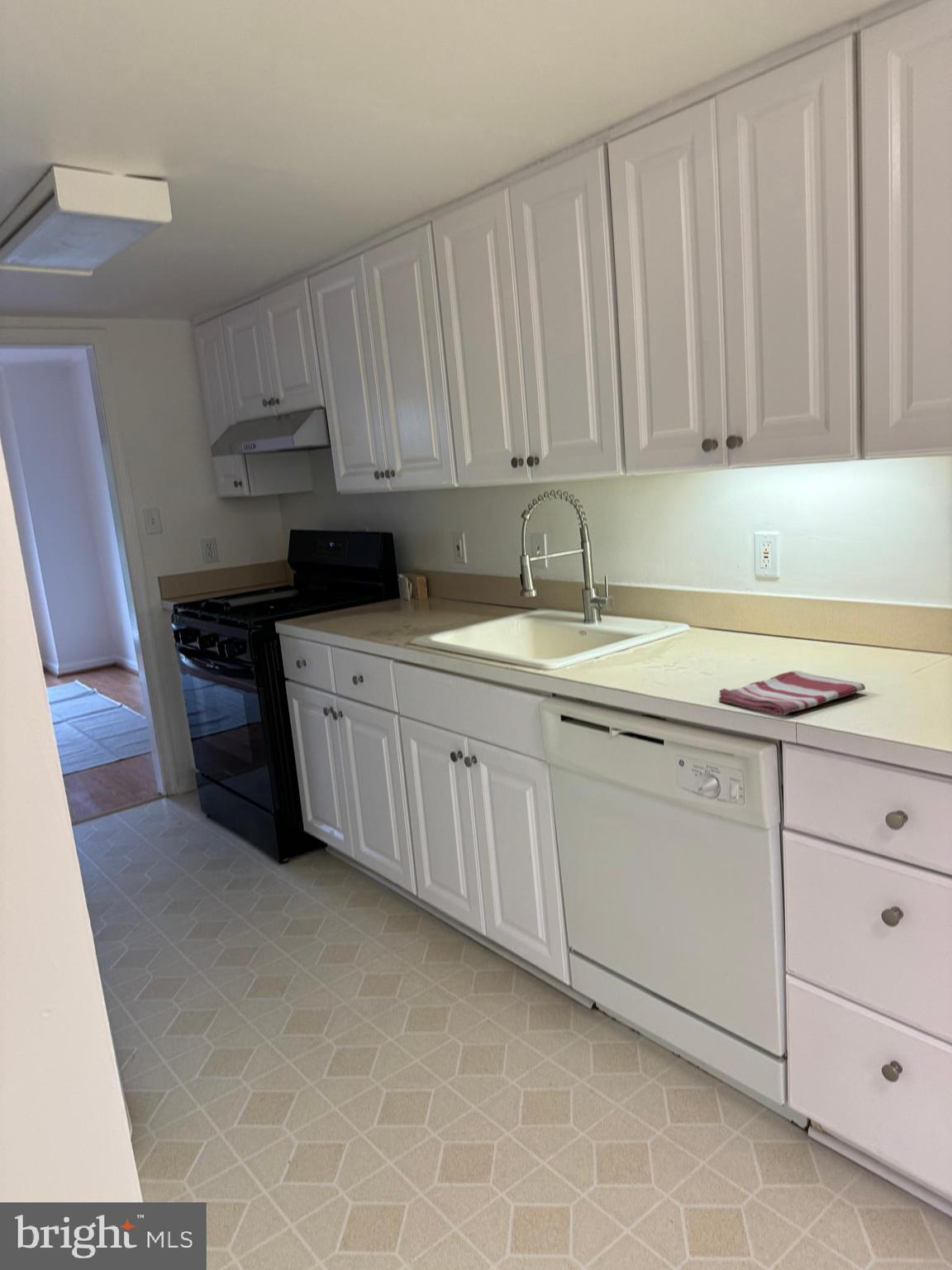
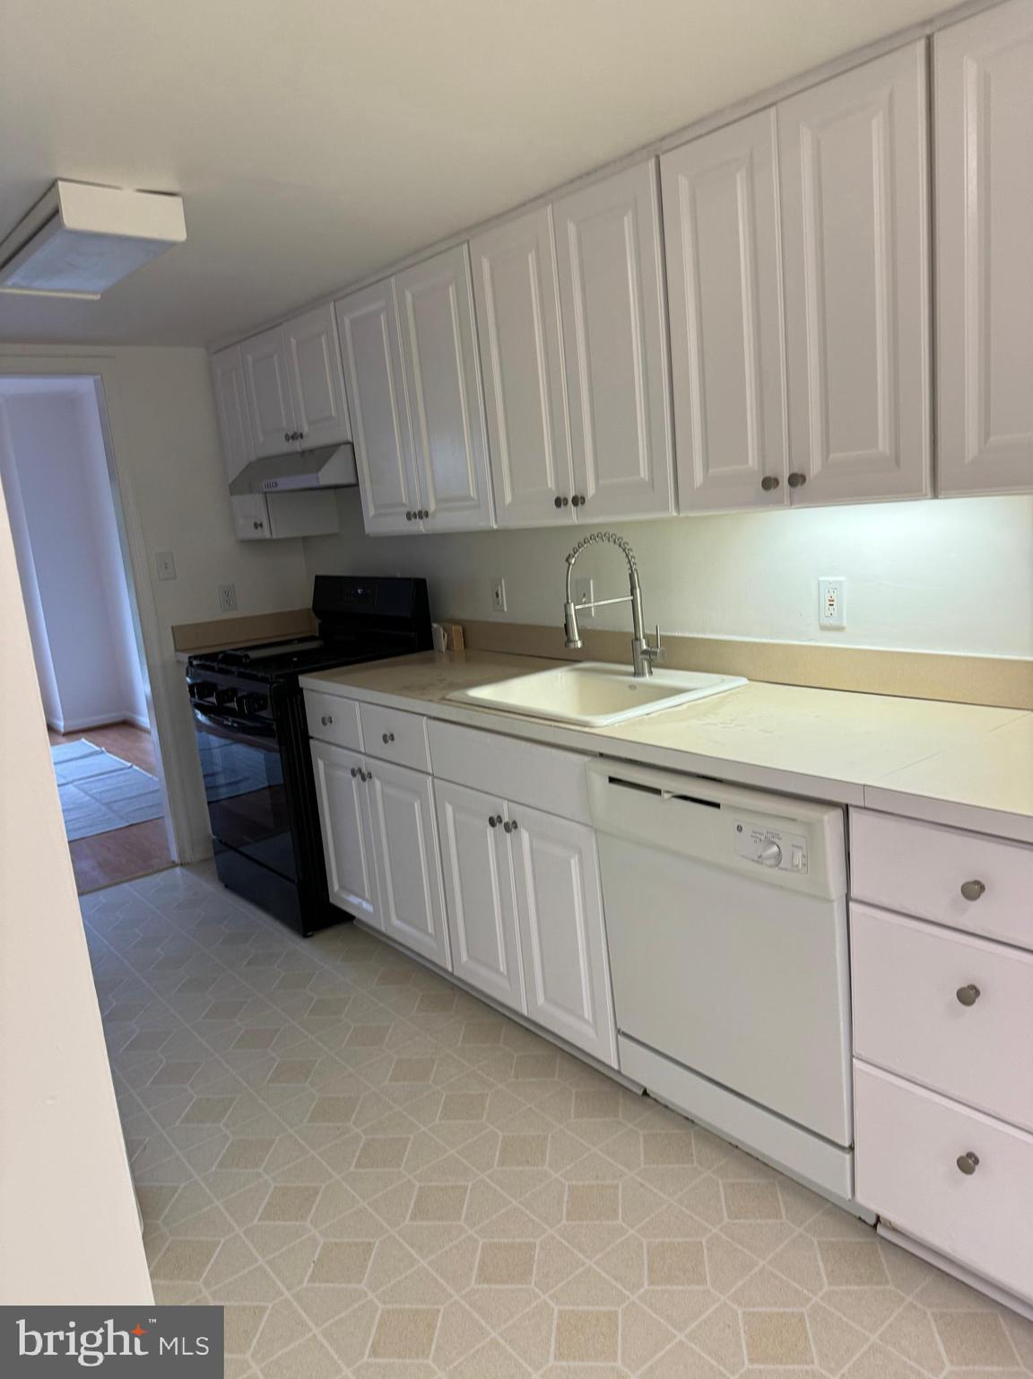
- dish towel (791, 690)
